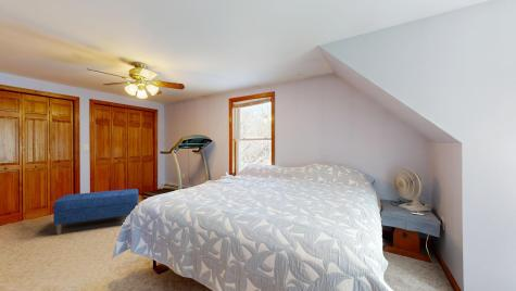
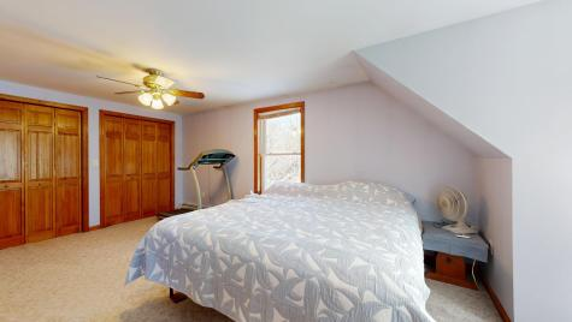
- bench (101, 208)
